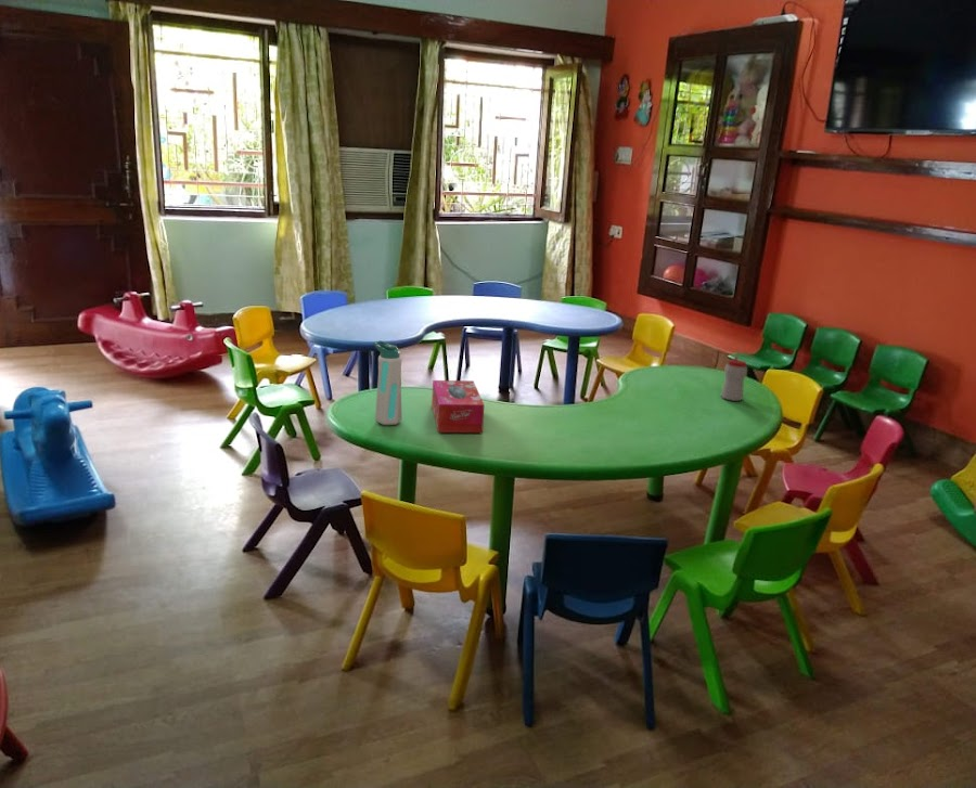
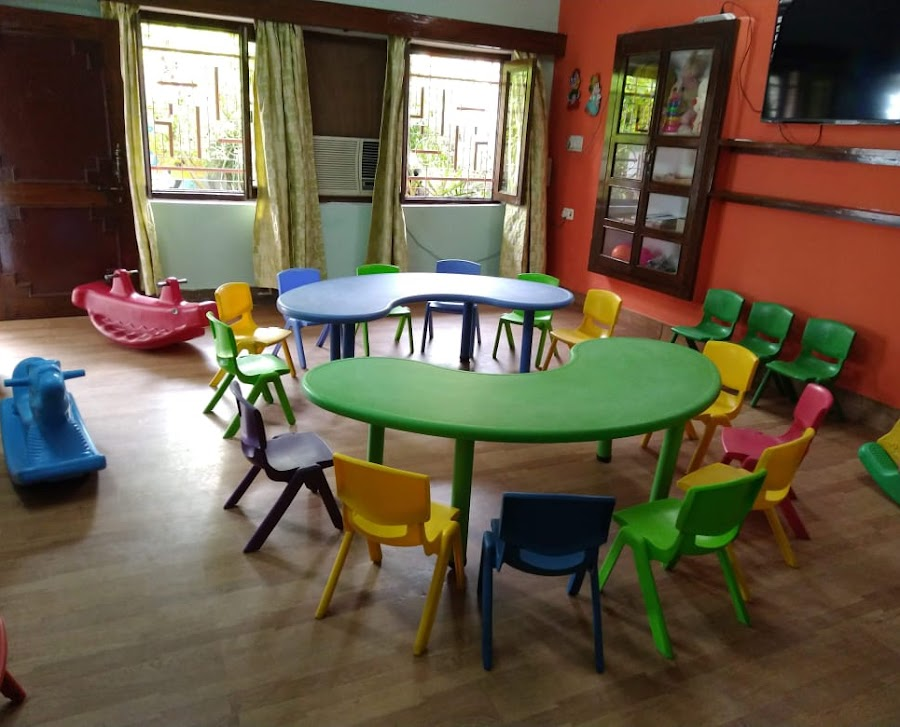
- water bottle (387, 383)
- sippy cup (734, 376)
- tissue box (457, 404)
